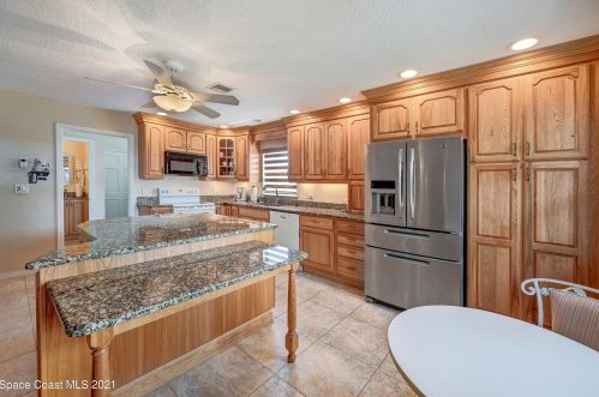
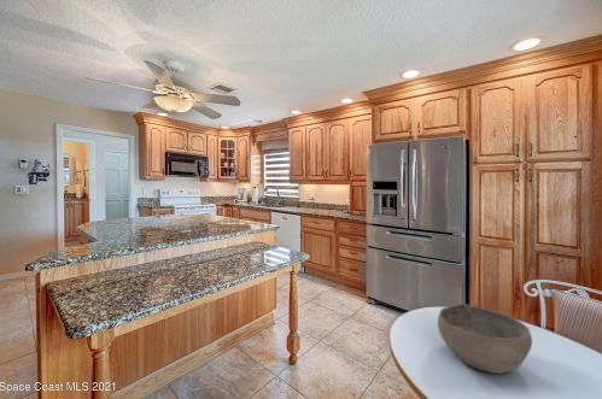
+ bowl (480, 338)
